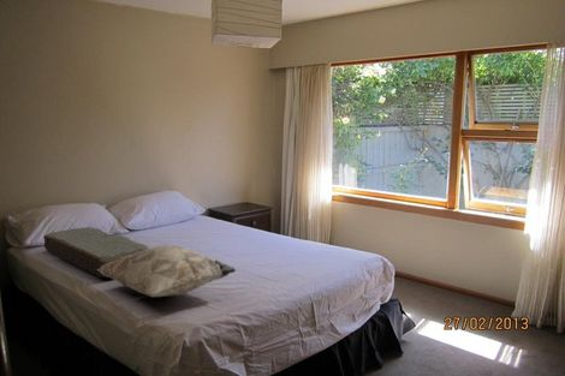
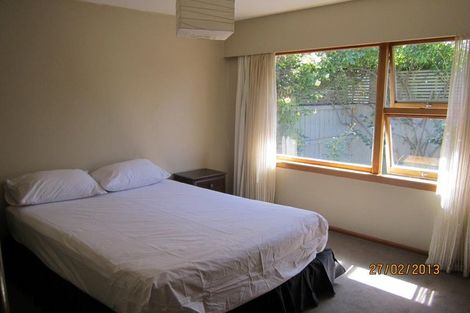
- decorative pillow (167, 269)
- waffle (96, 249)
